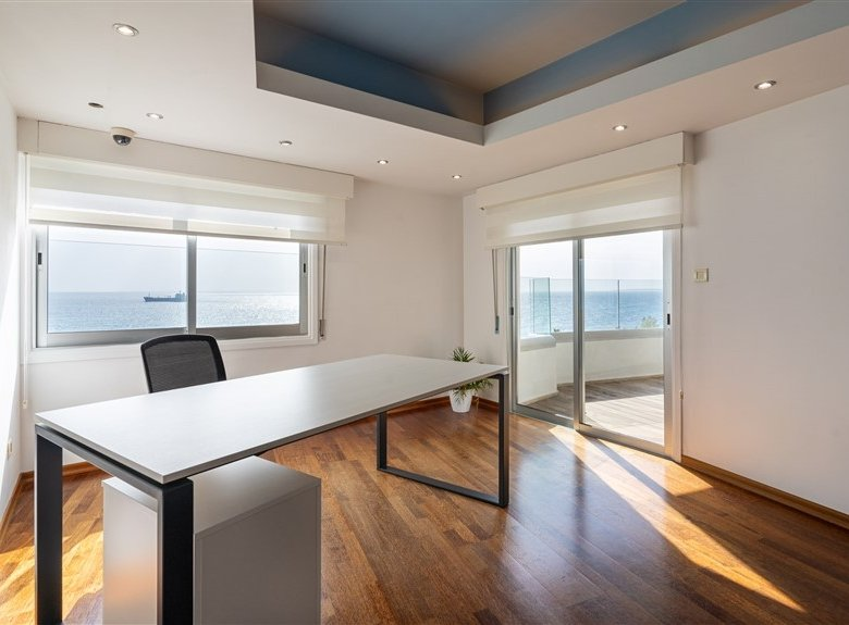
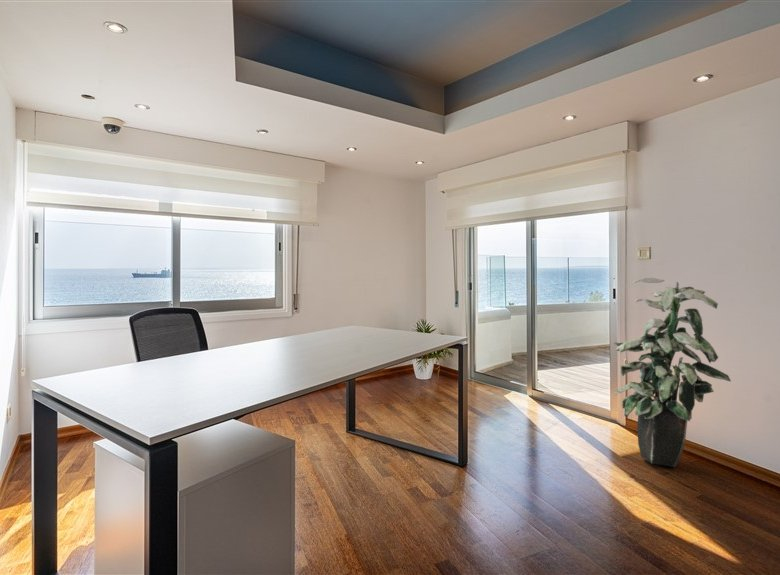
+ indoor plant (662, 368)
